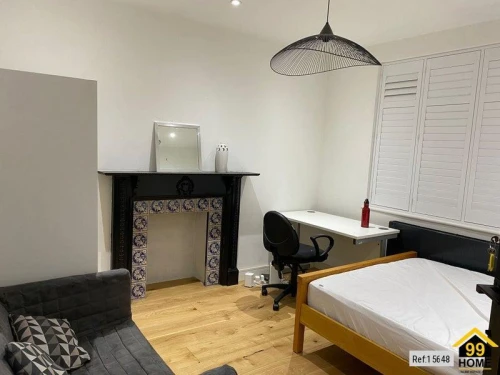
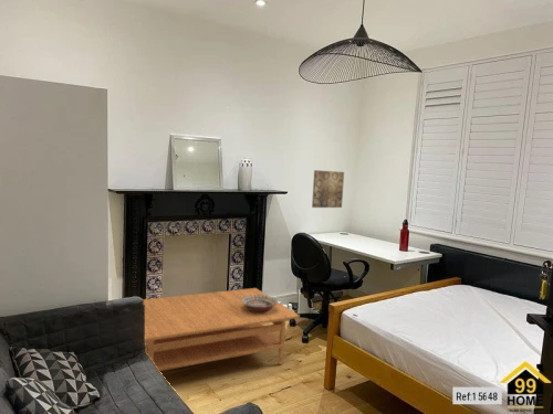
+ wall art (327, 189)
+ coffee table (207, 332)
+ decorative bowl (259, 305)
